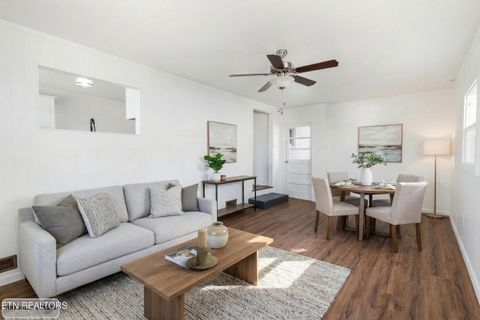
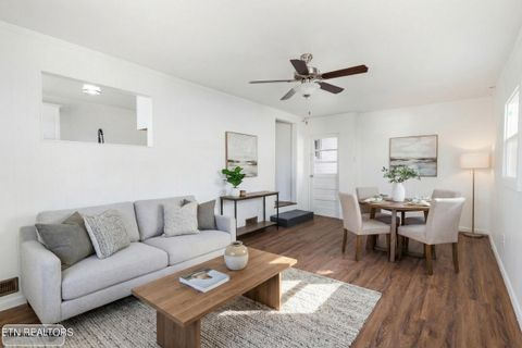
- candle holder (202, 246)
